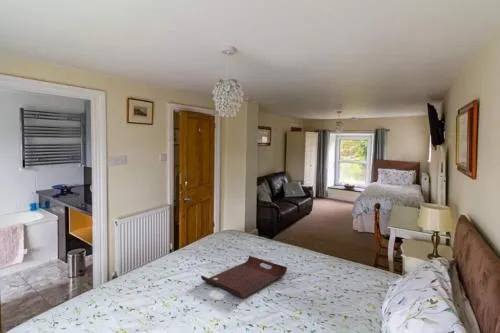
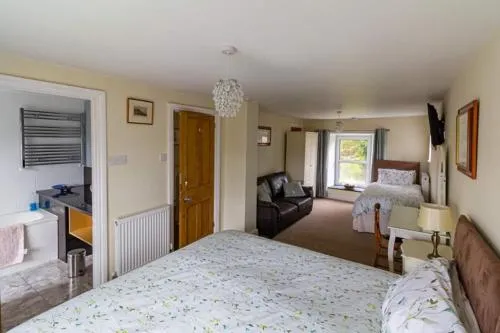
- serving tray (245, 274)
